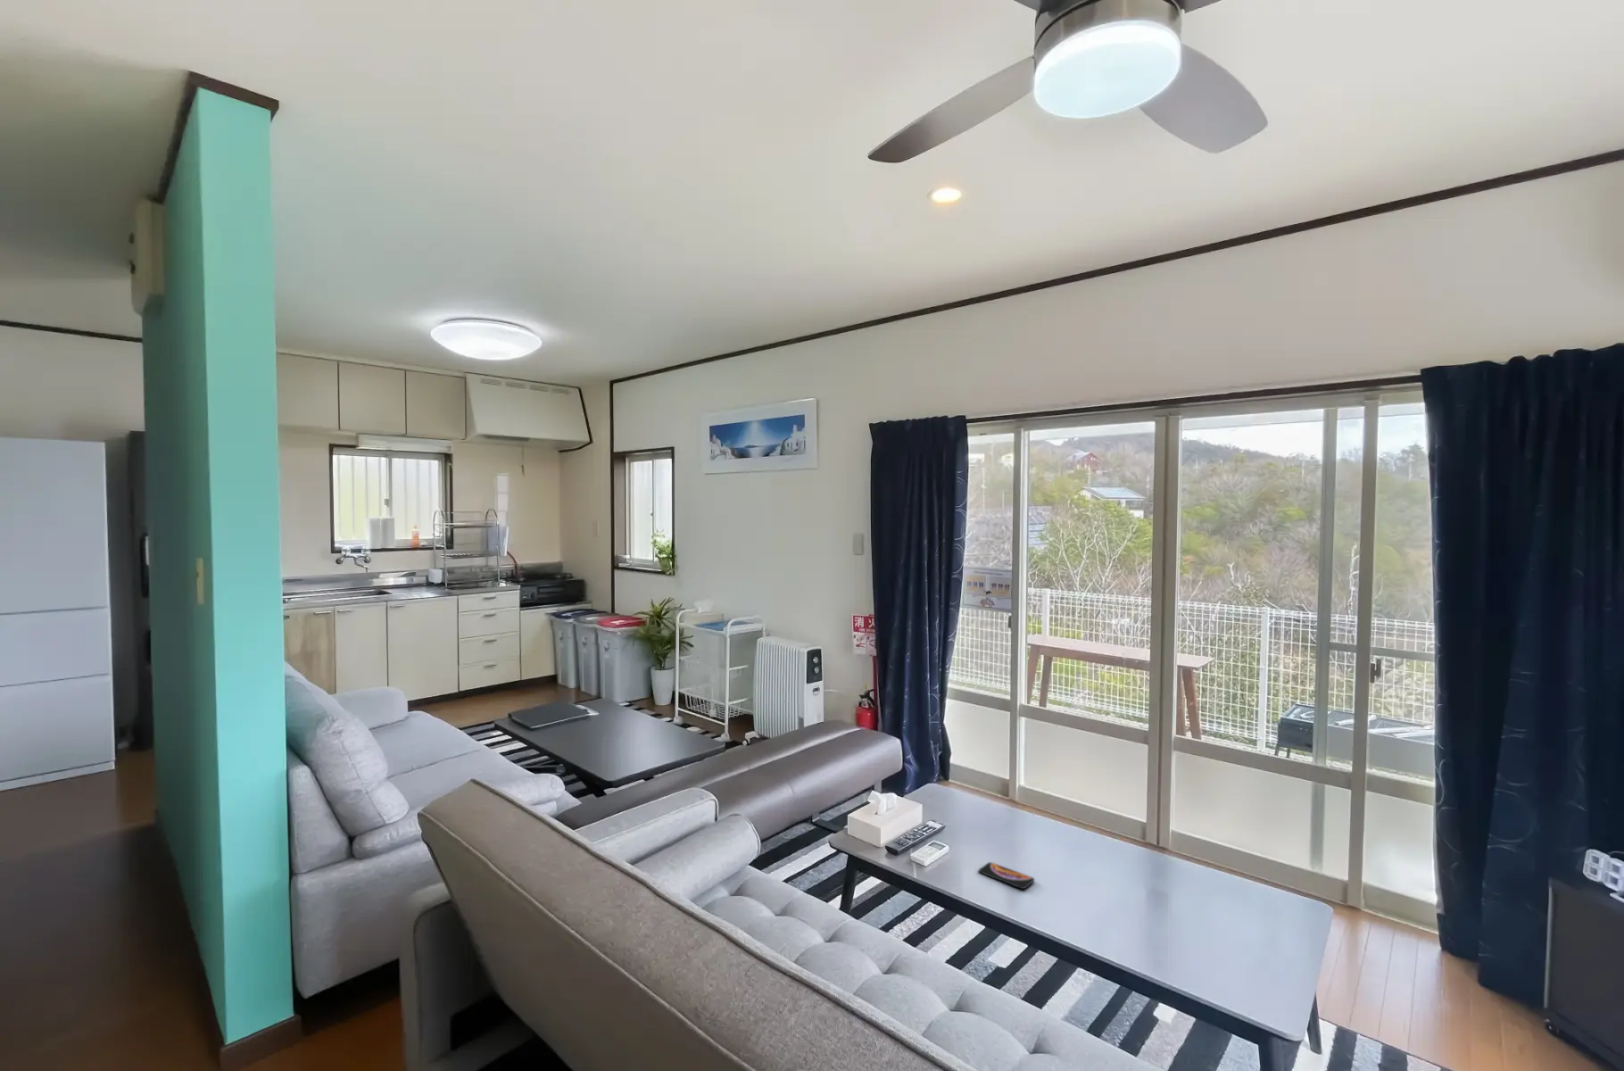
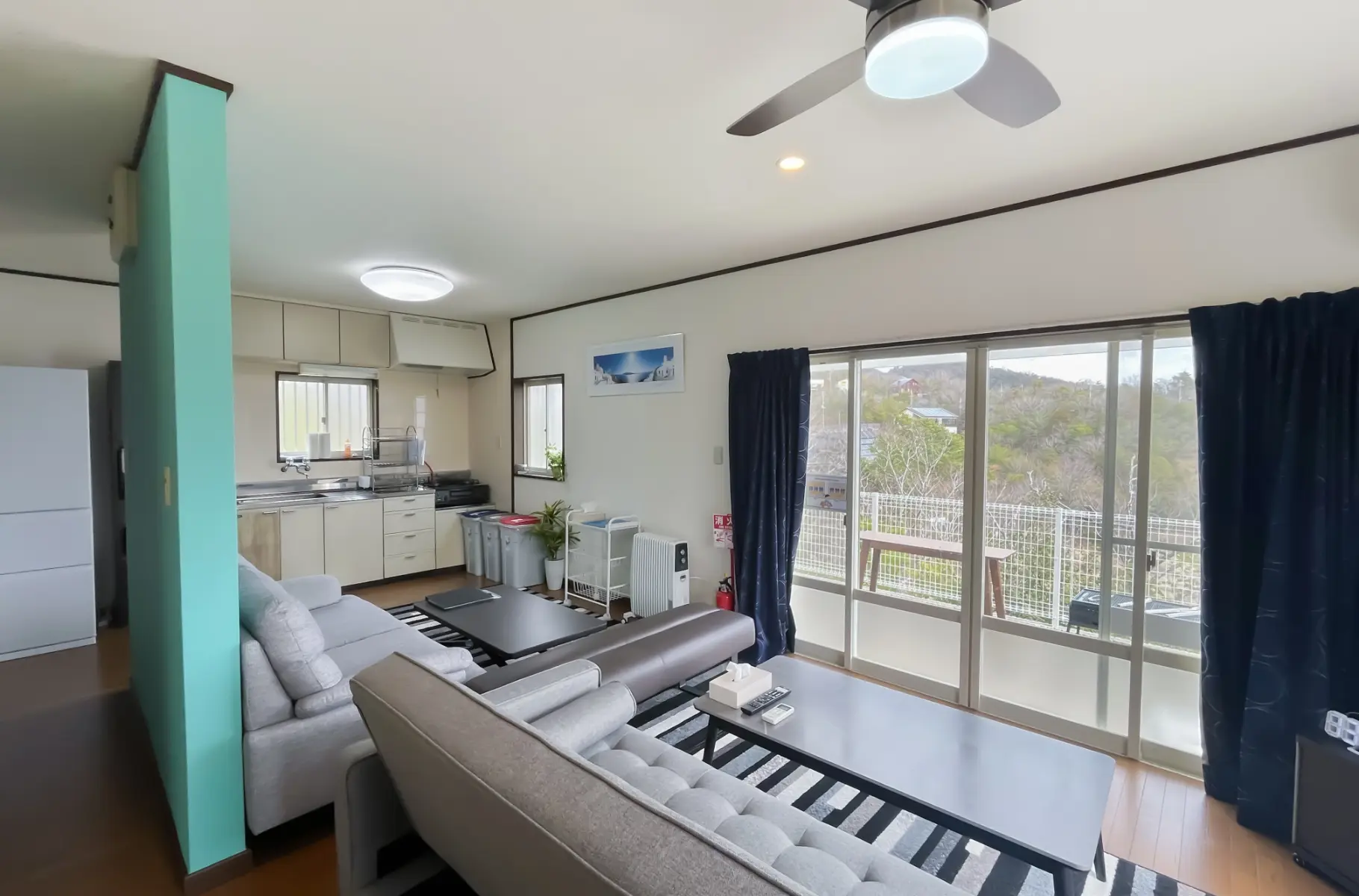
- smartphone (1006, 875)
